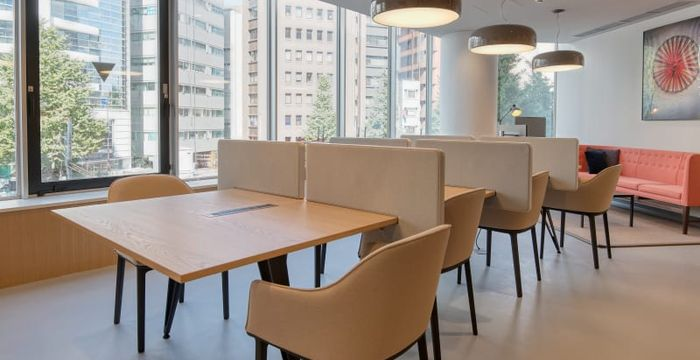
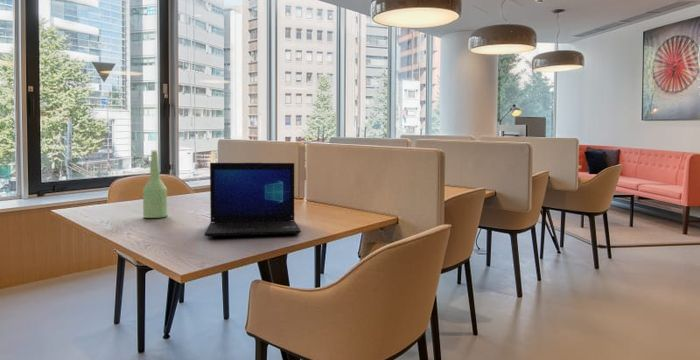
+ laptop (253, 196)
+ bottle (154, 183)
